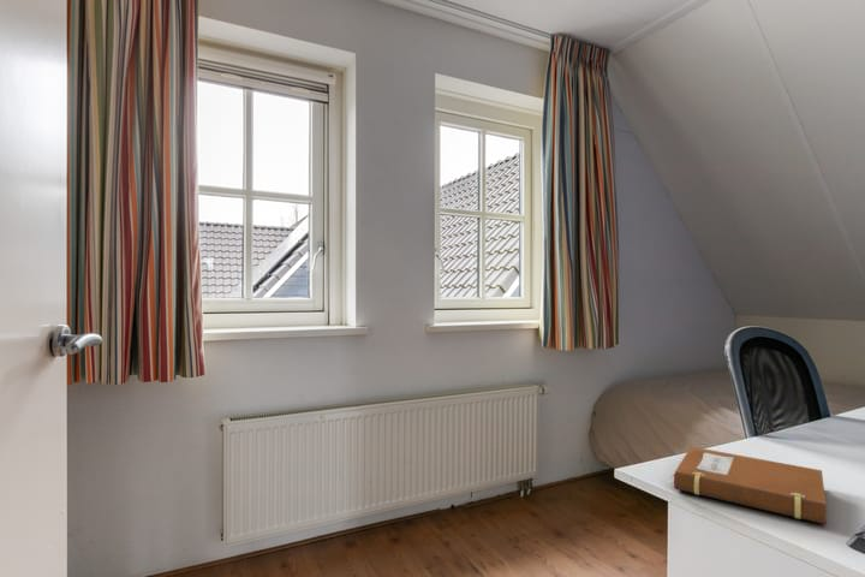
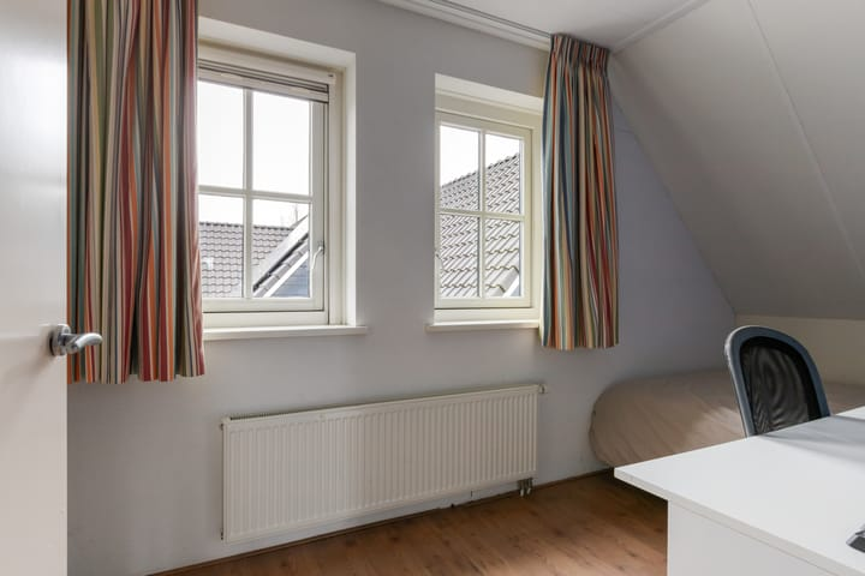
- notebook (744, 480)
